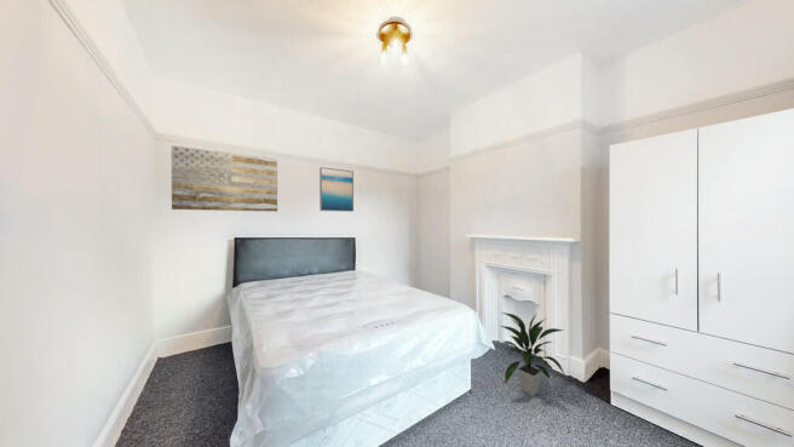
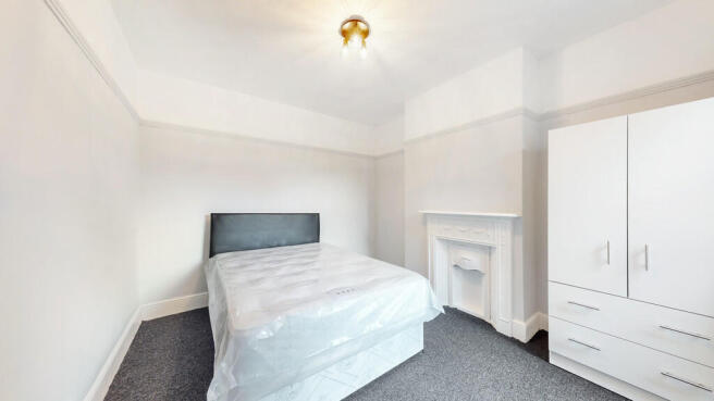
- wall art (229, 180)
- wall art (336, 190)
- indoor plant (527, 350)
